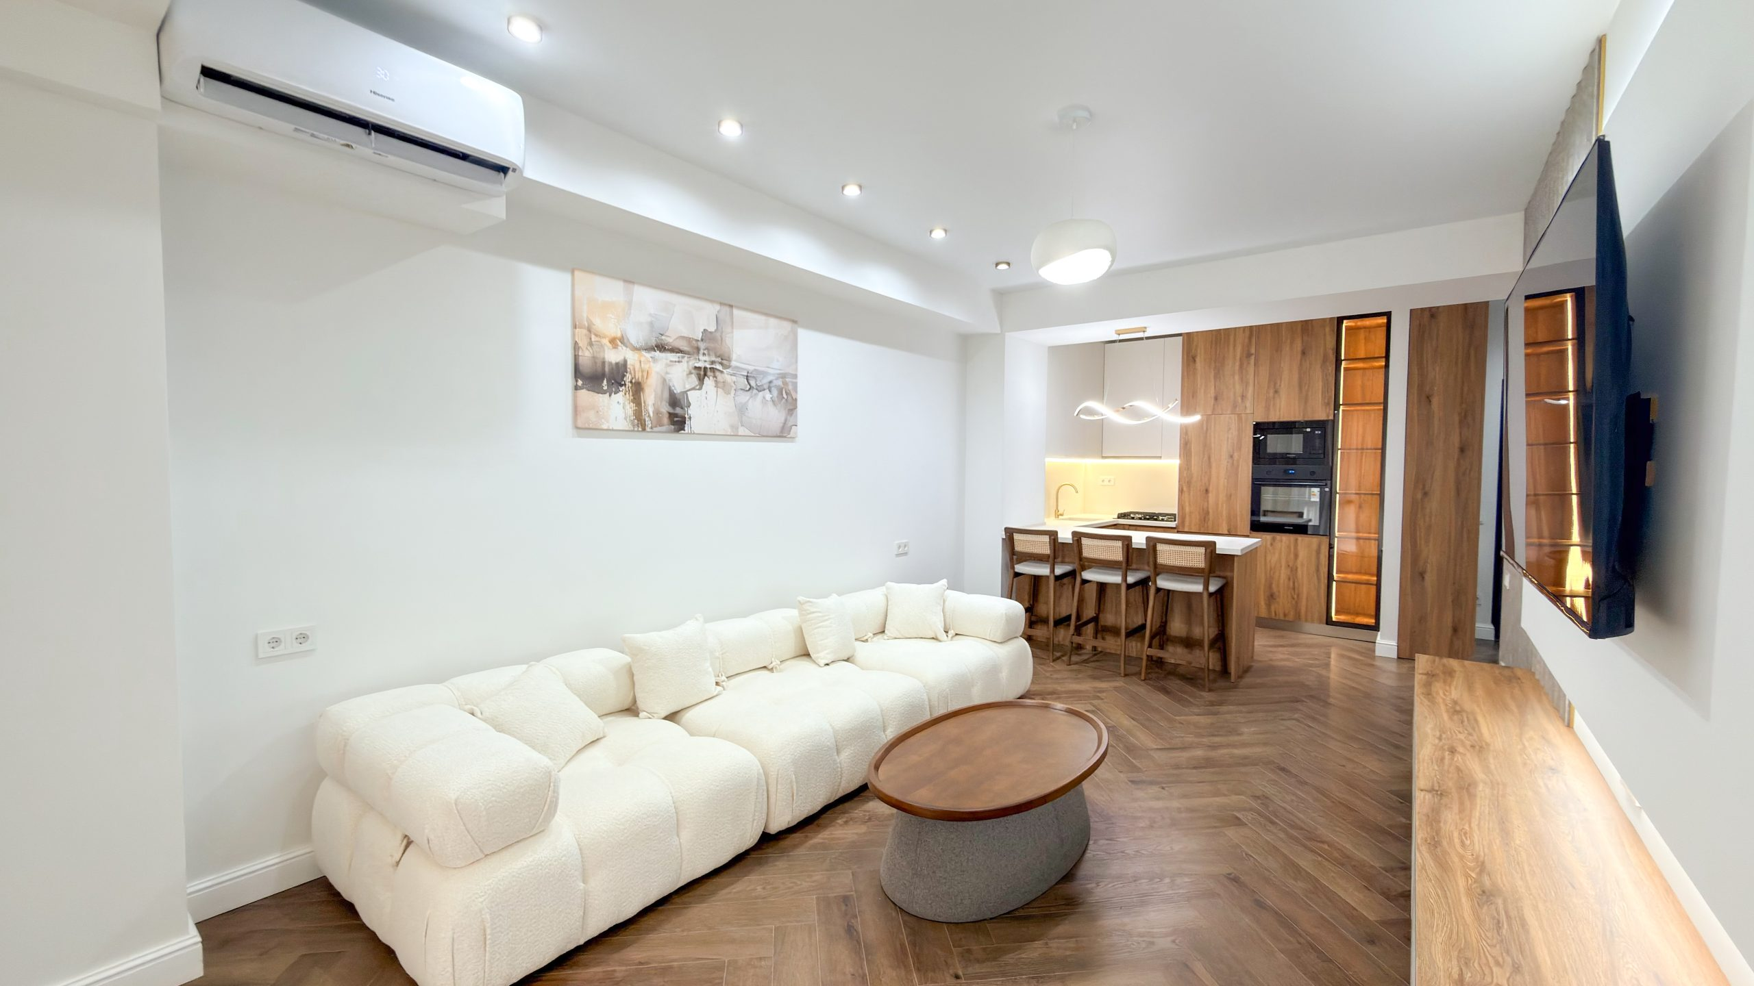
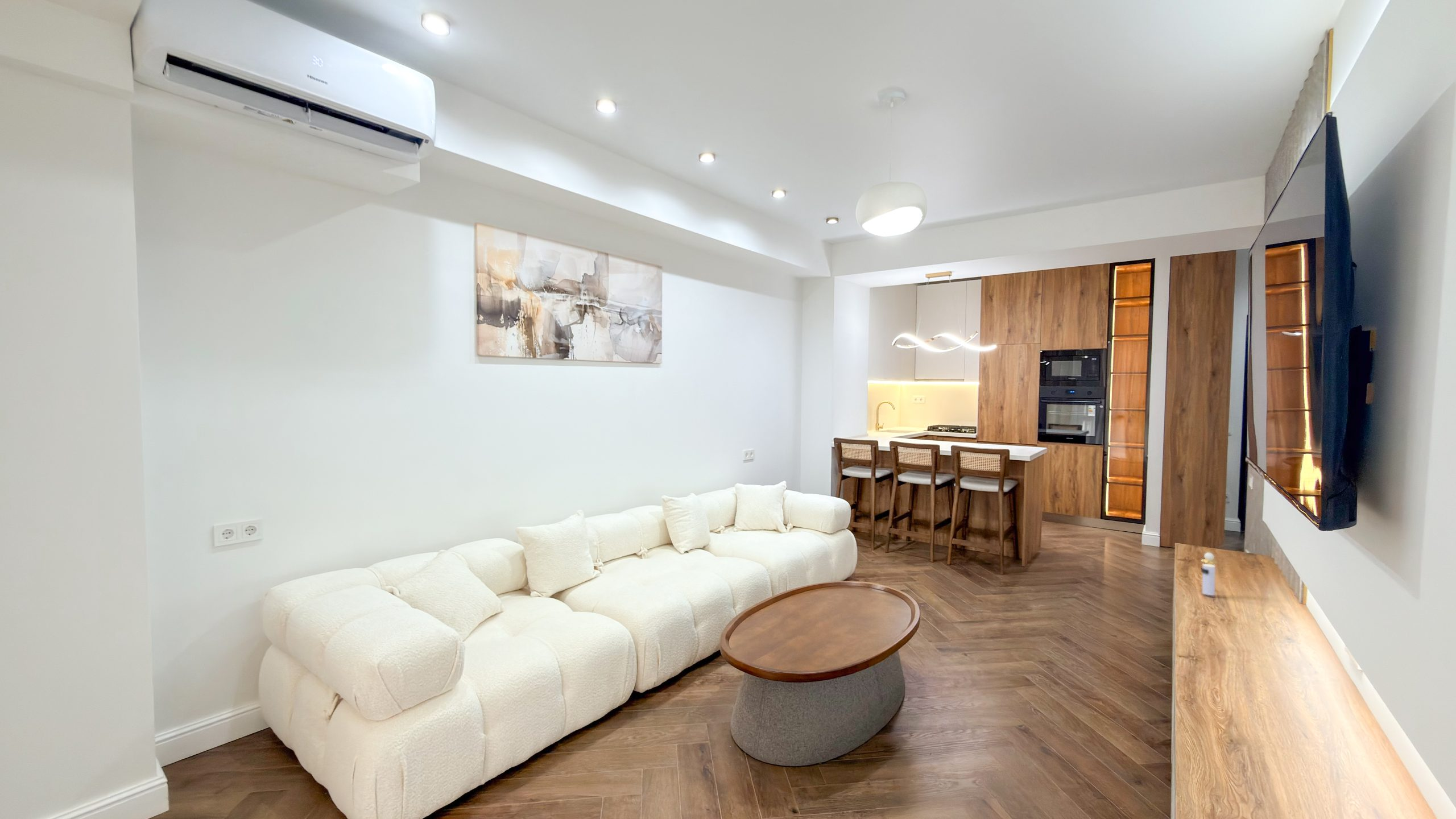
+ perfume bottle (1209, 574)
